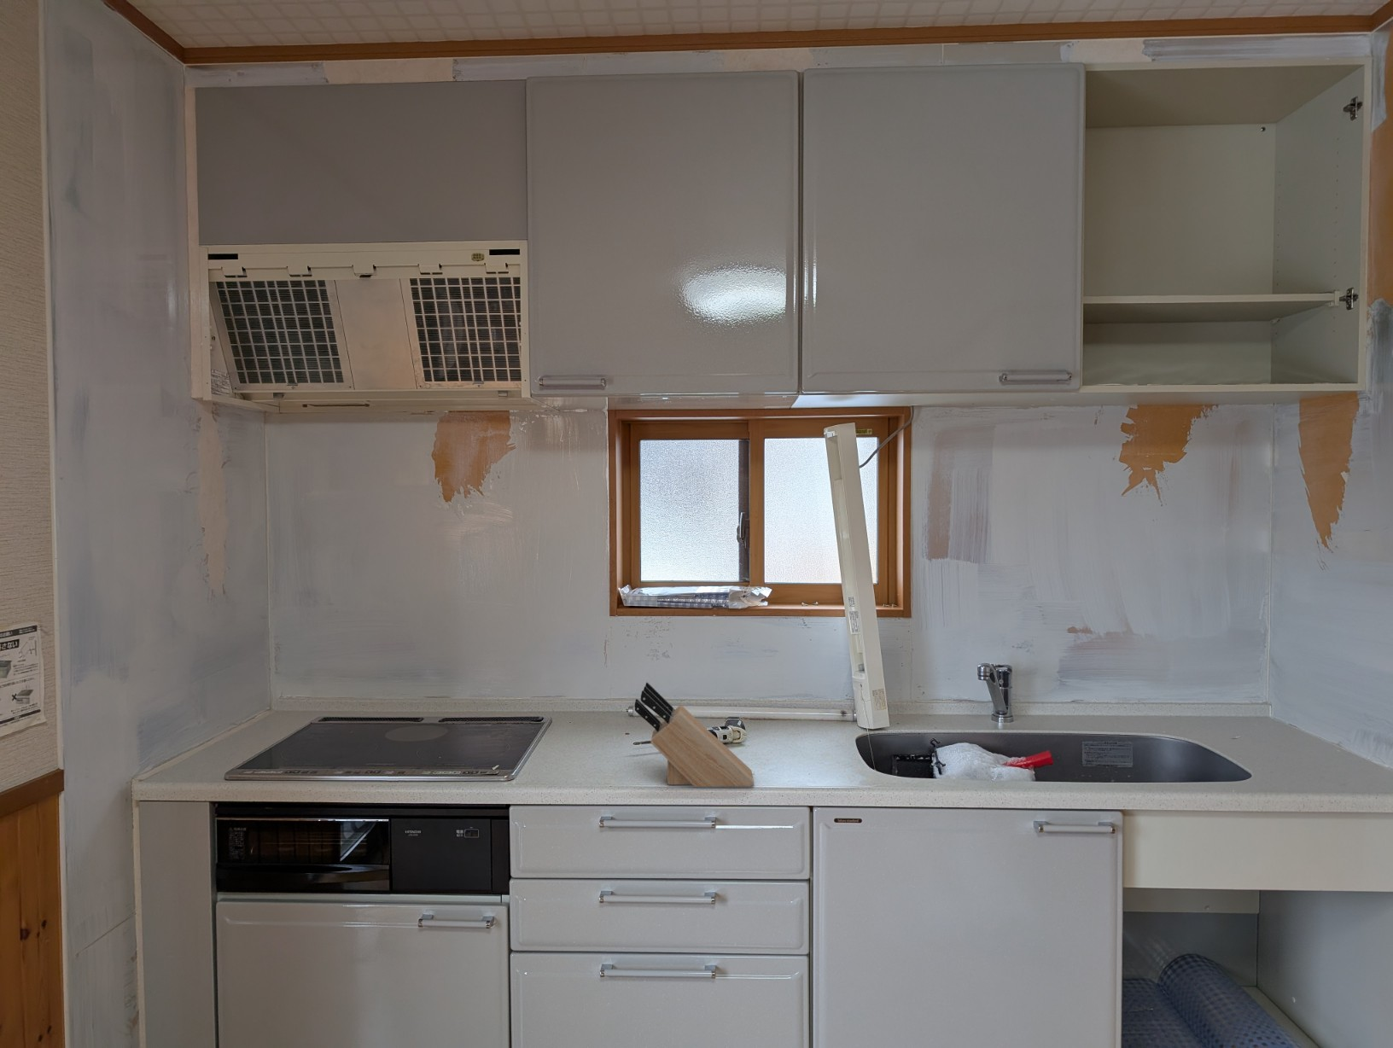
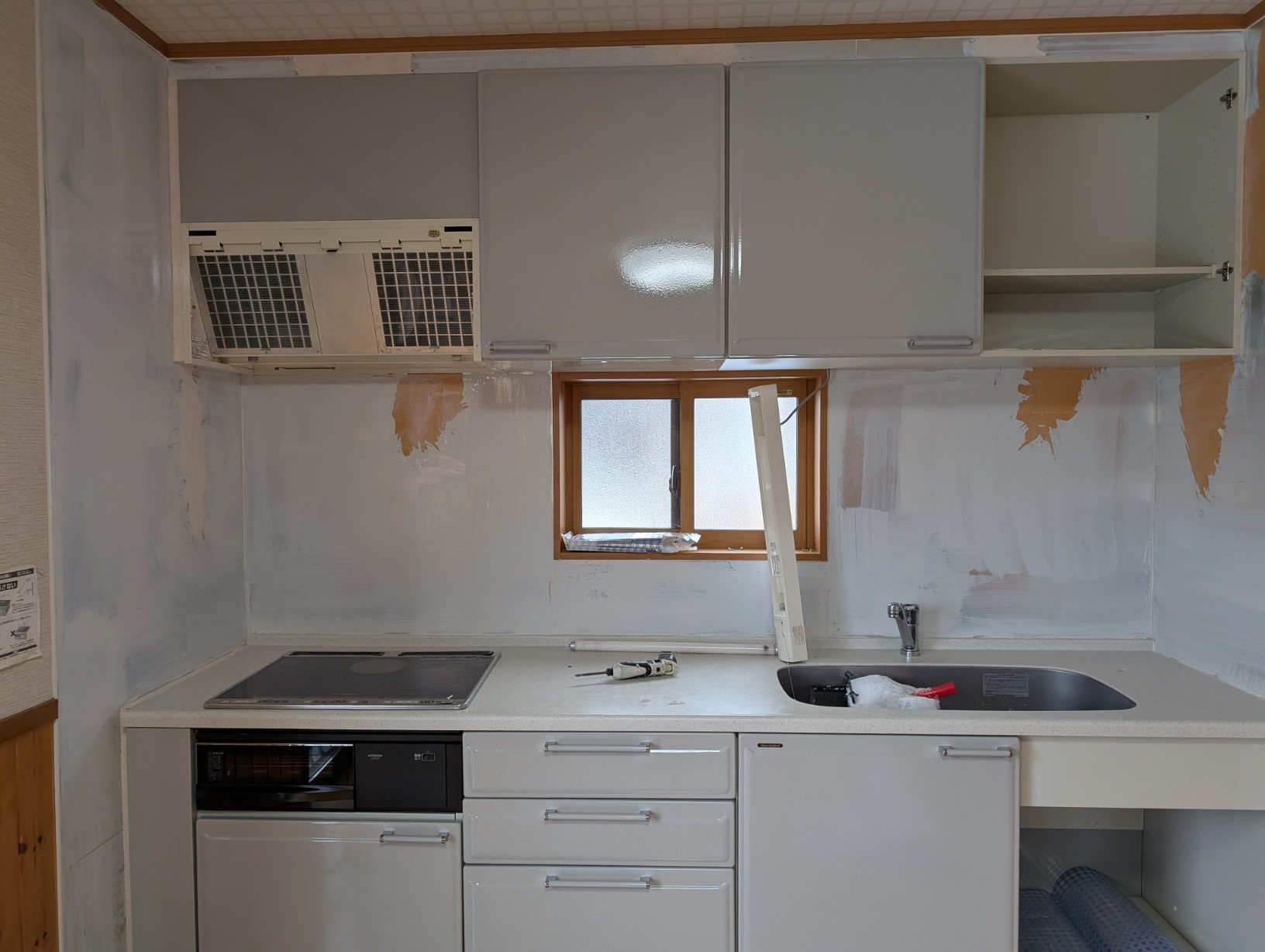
- knife block (693, 733)
